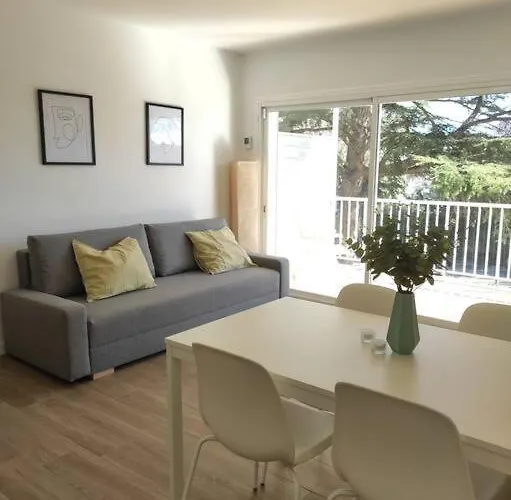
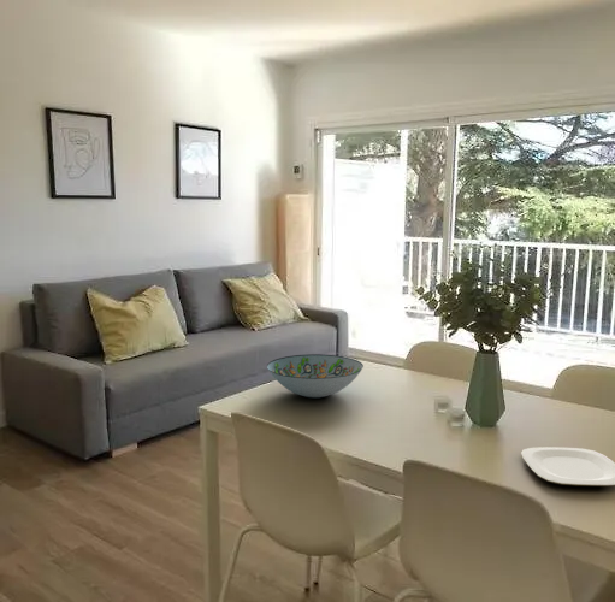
+ decorative bowl (314, 379)
+ plate (572, 467)
